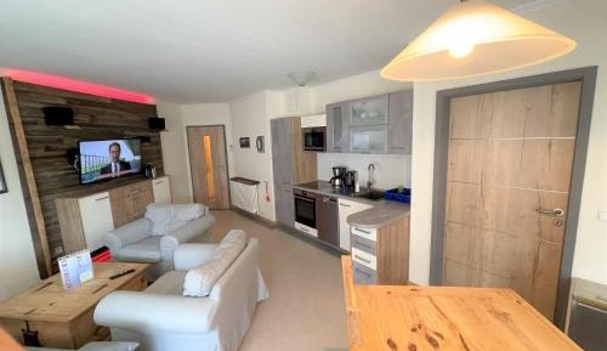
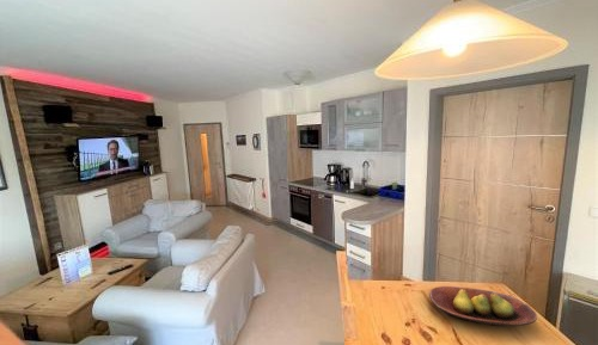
+ fruit bowl (478, 303)
